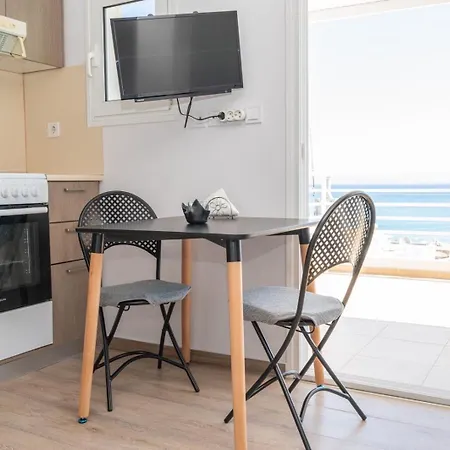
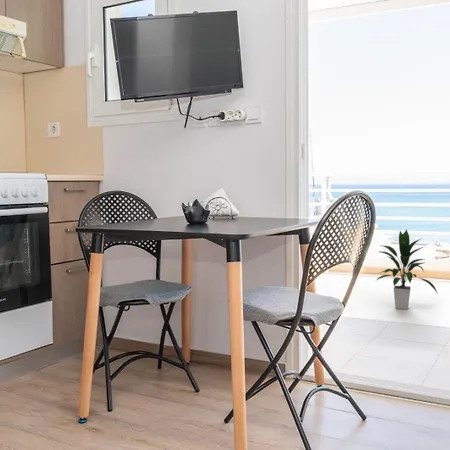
+ indoor plant (404, 269)
